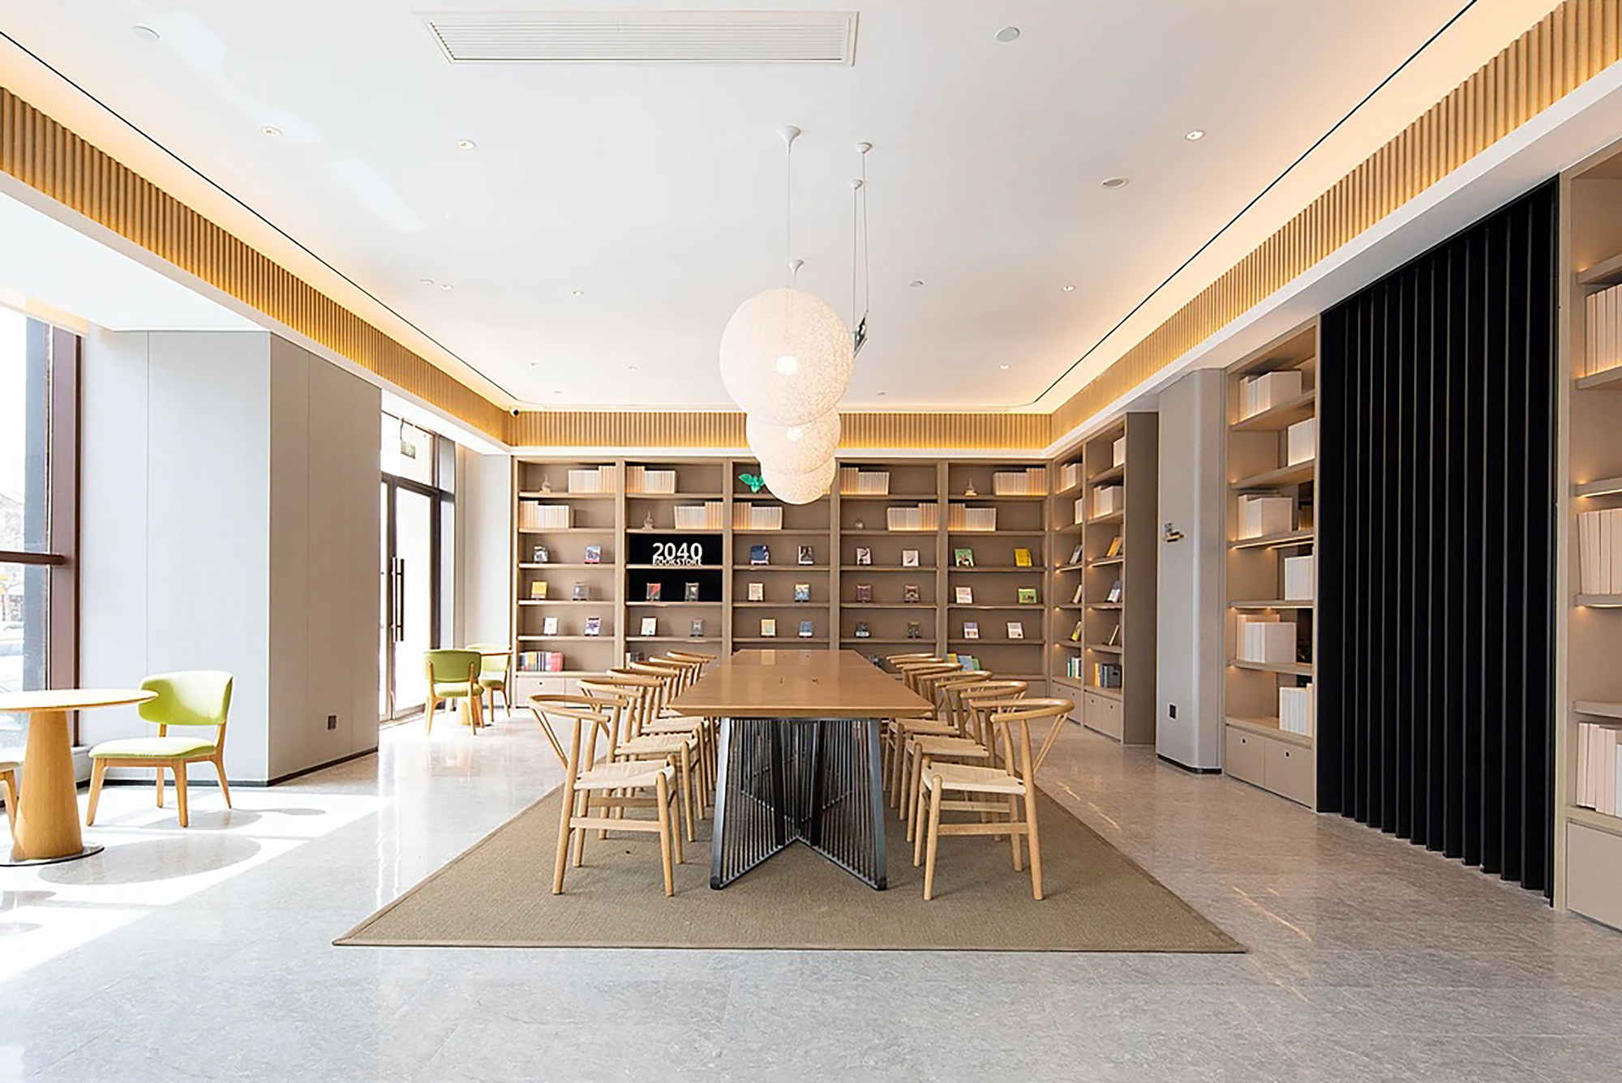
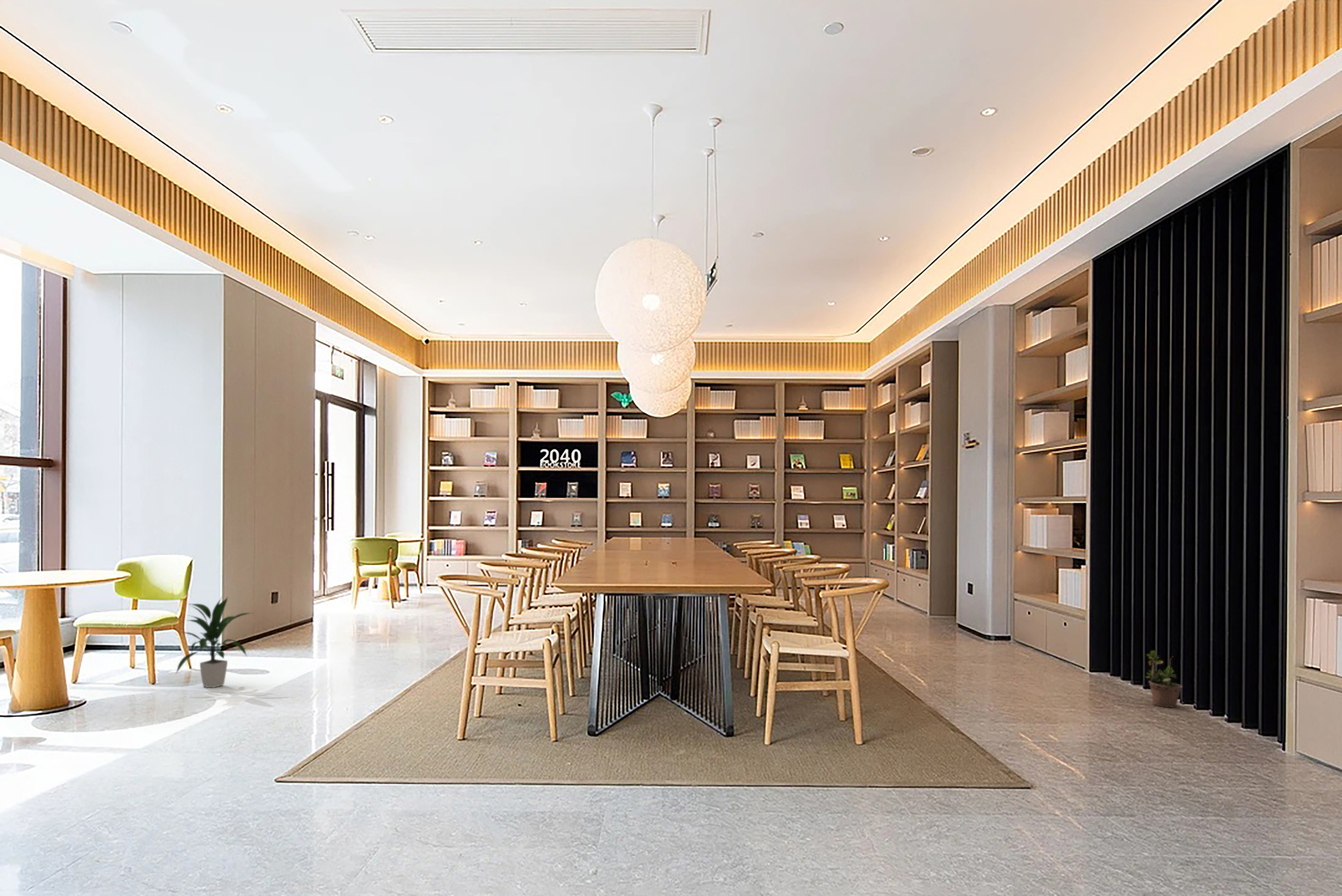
+ indoor plant (210, 640)
+ potted plant (1165, 676)
